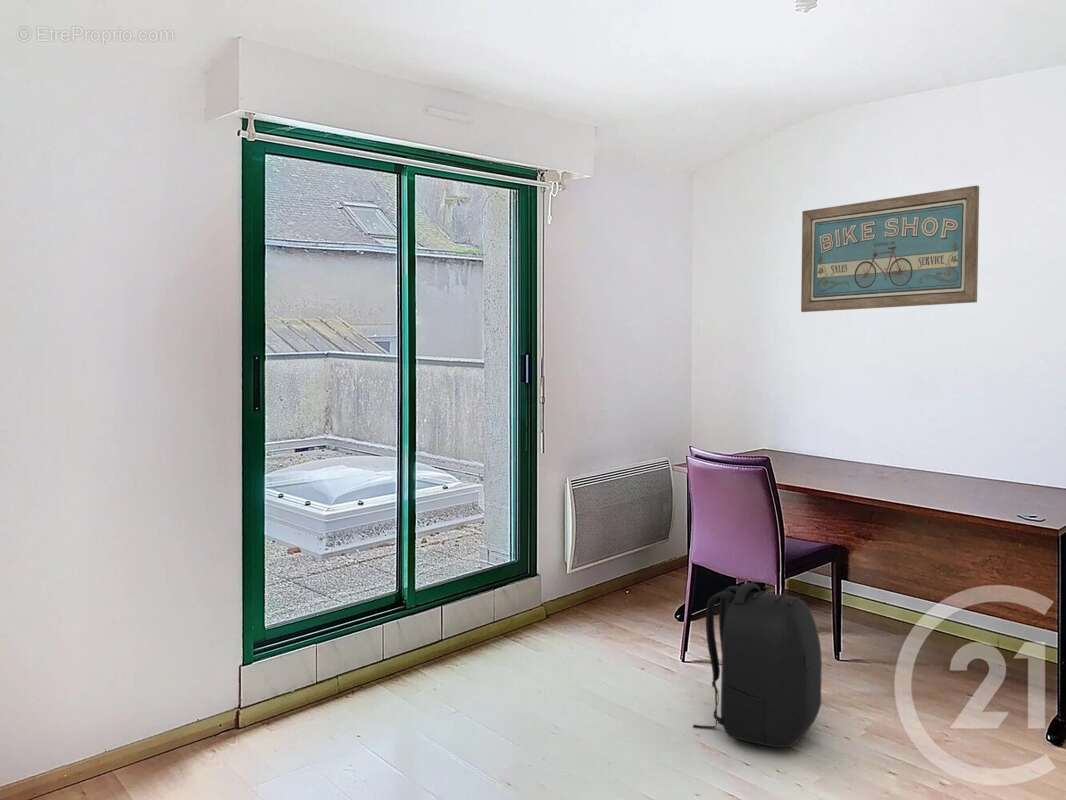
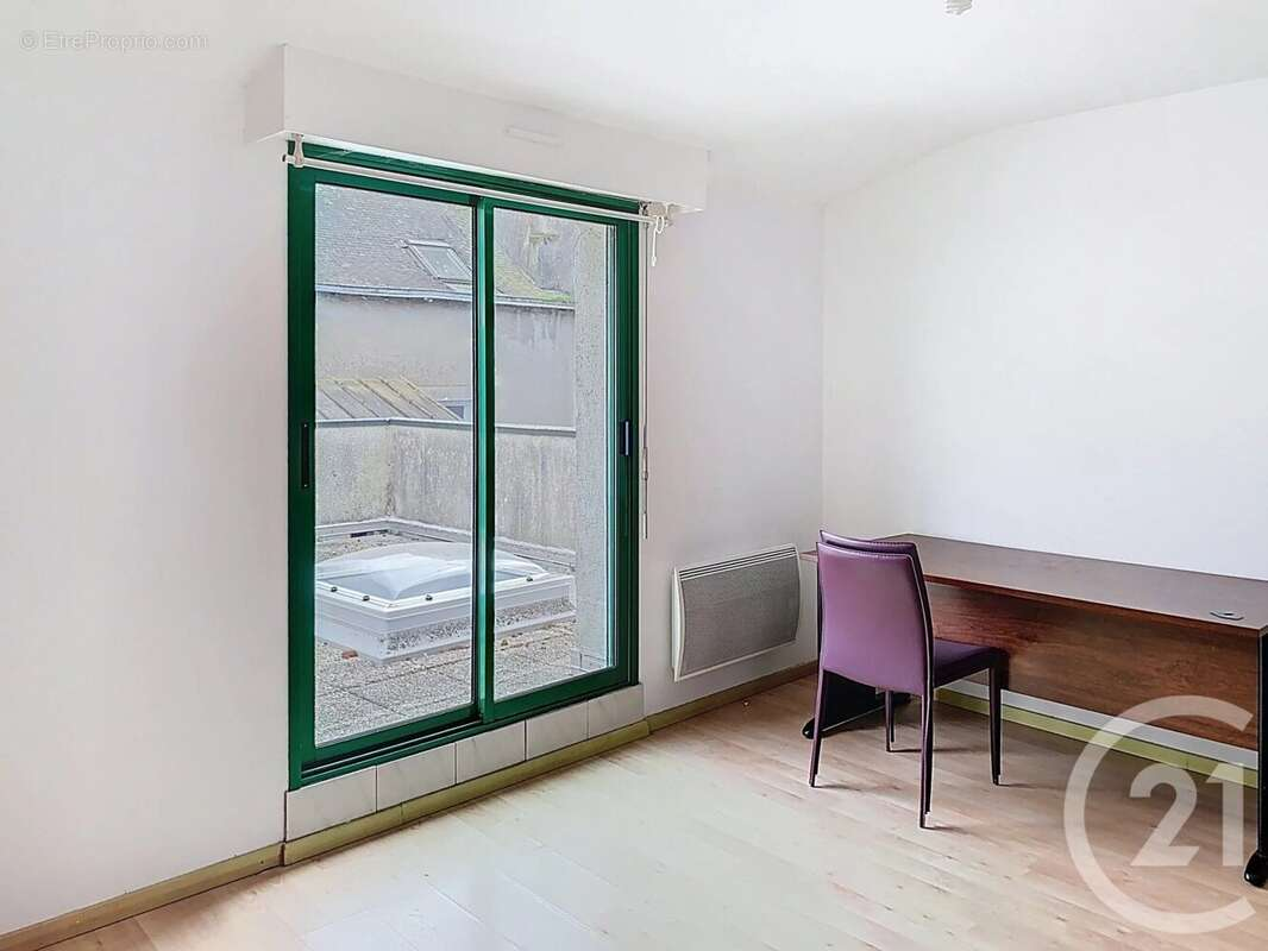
- wall art (883, 253)
- backpack (757, 658)
